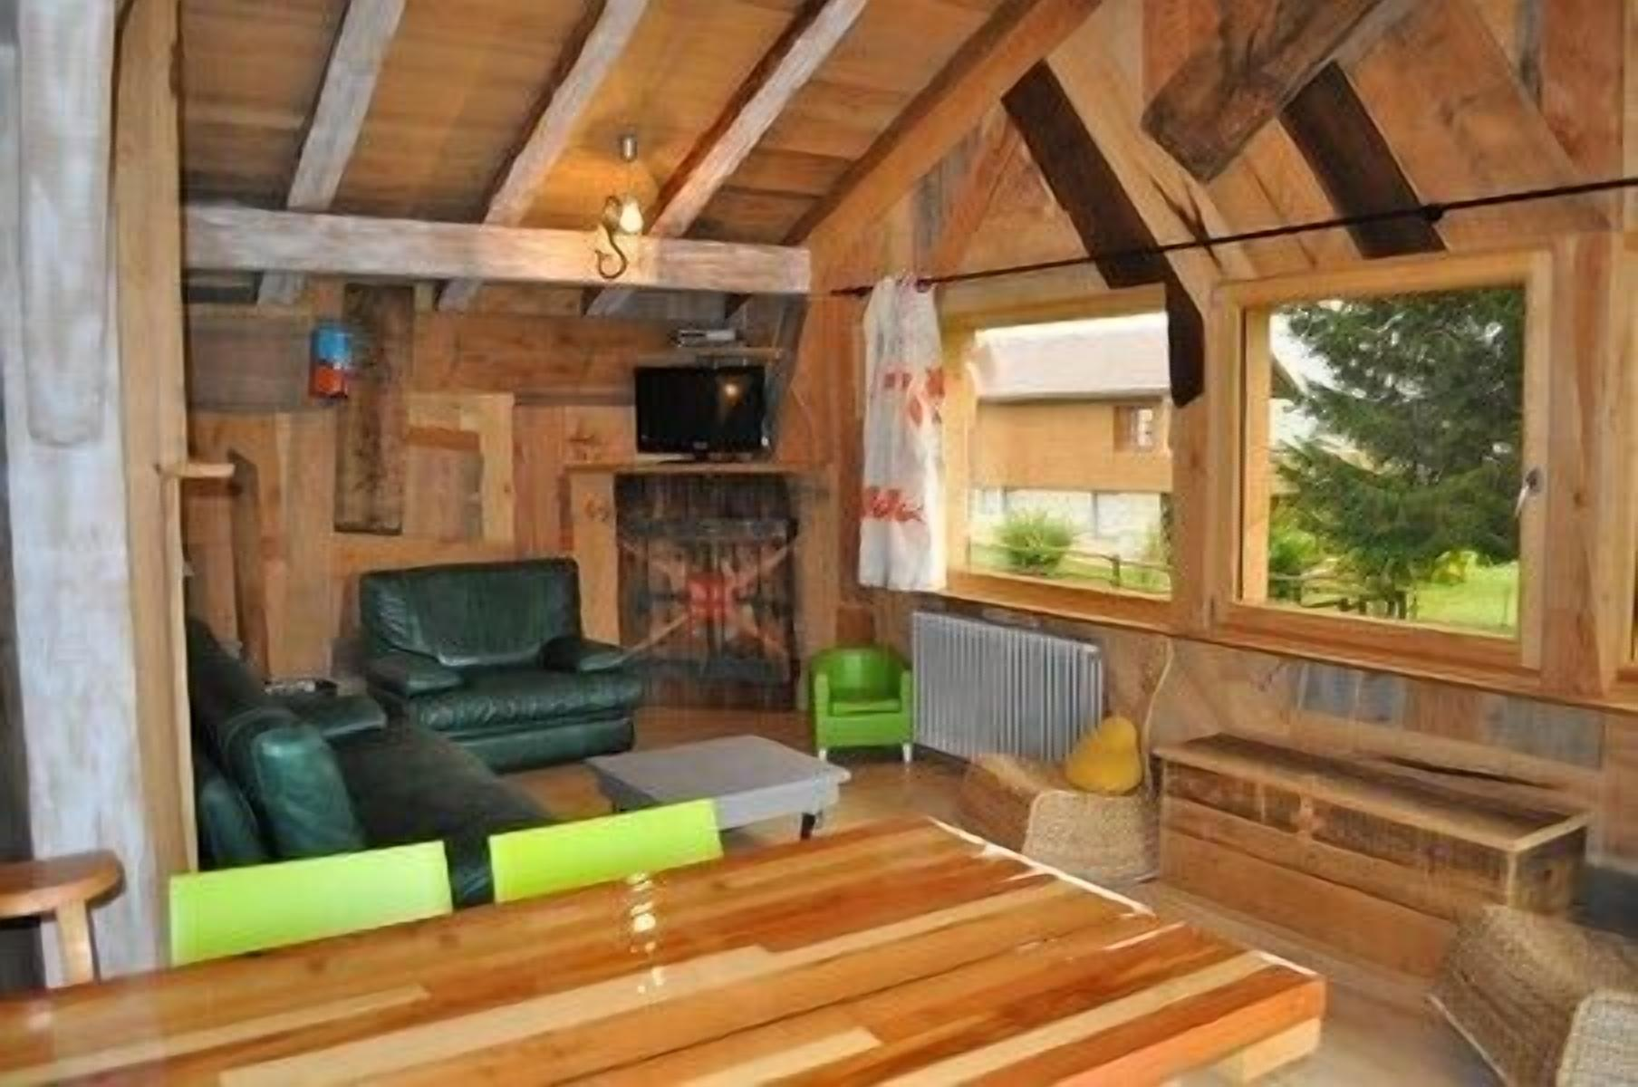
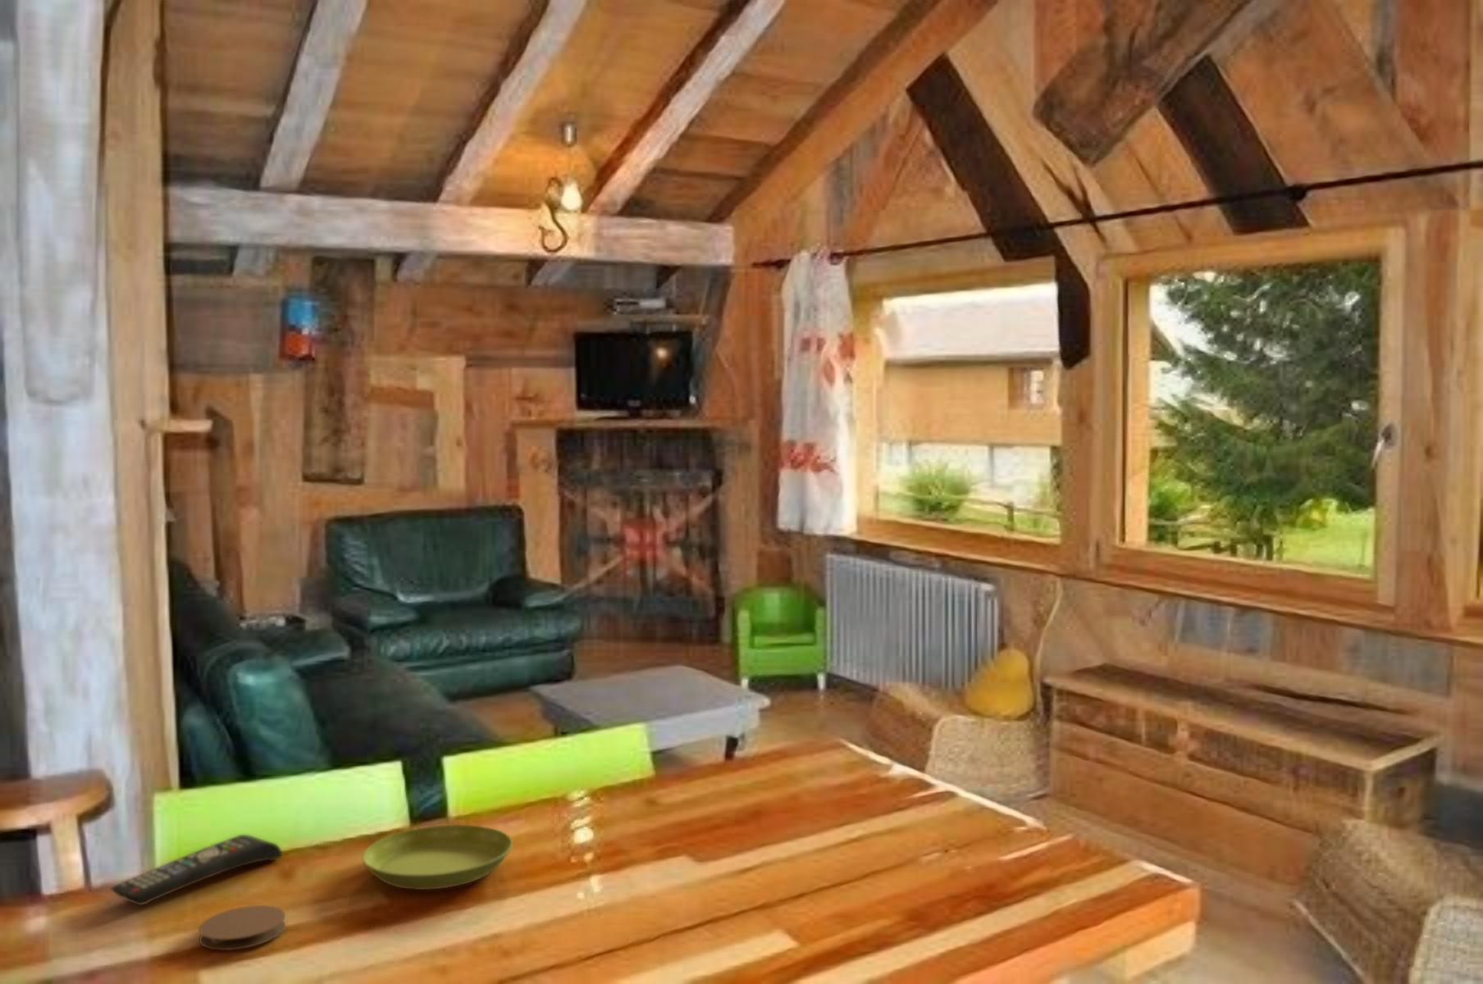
+ saucer (438, 858)
+ remote control (200, 866)
+ coaster (243, 927)
